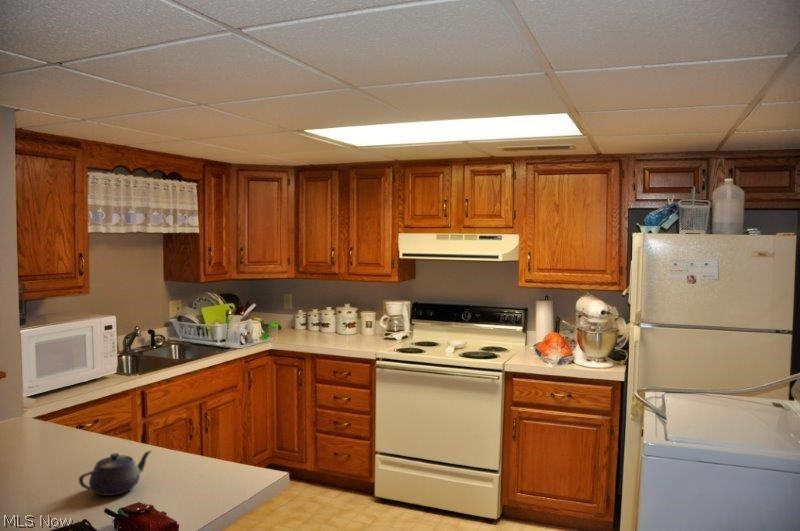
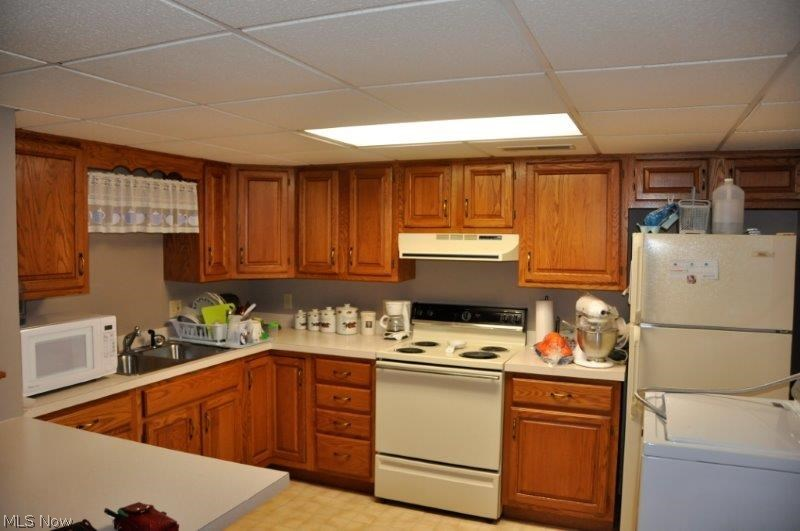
- teapot (117, 471)
